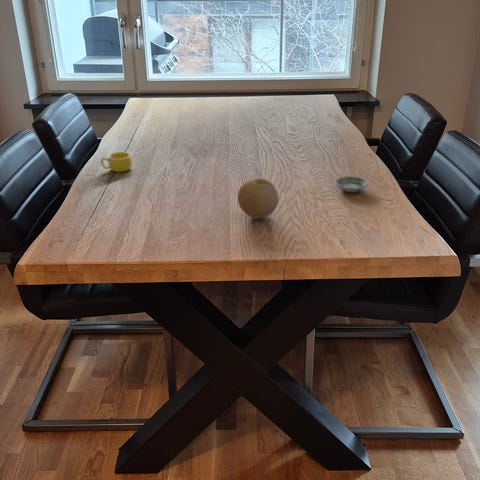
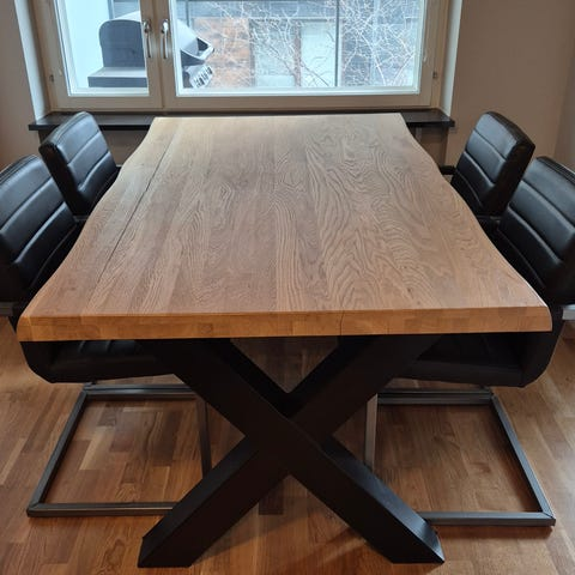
- cup (116, 162)
- fruit (258, 199)
- saucer (350, 185)
